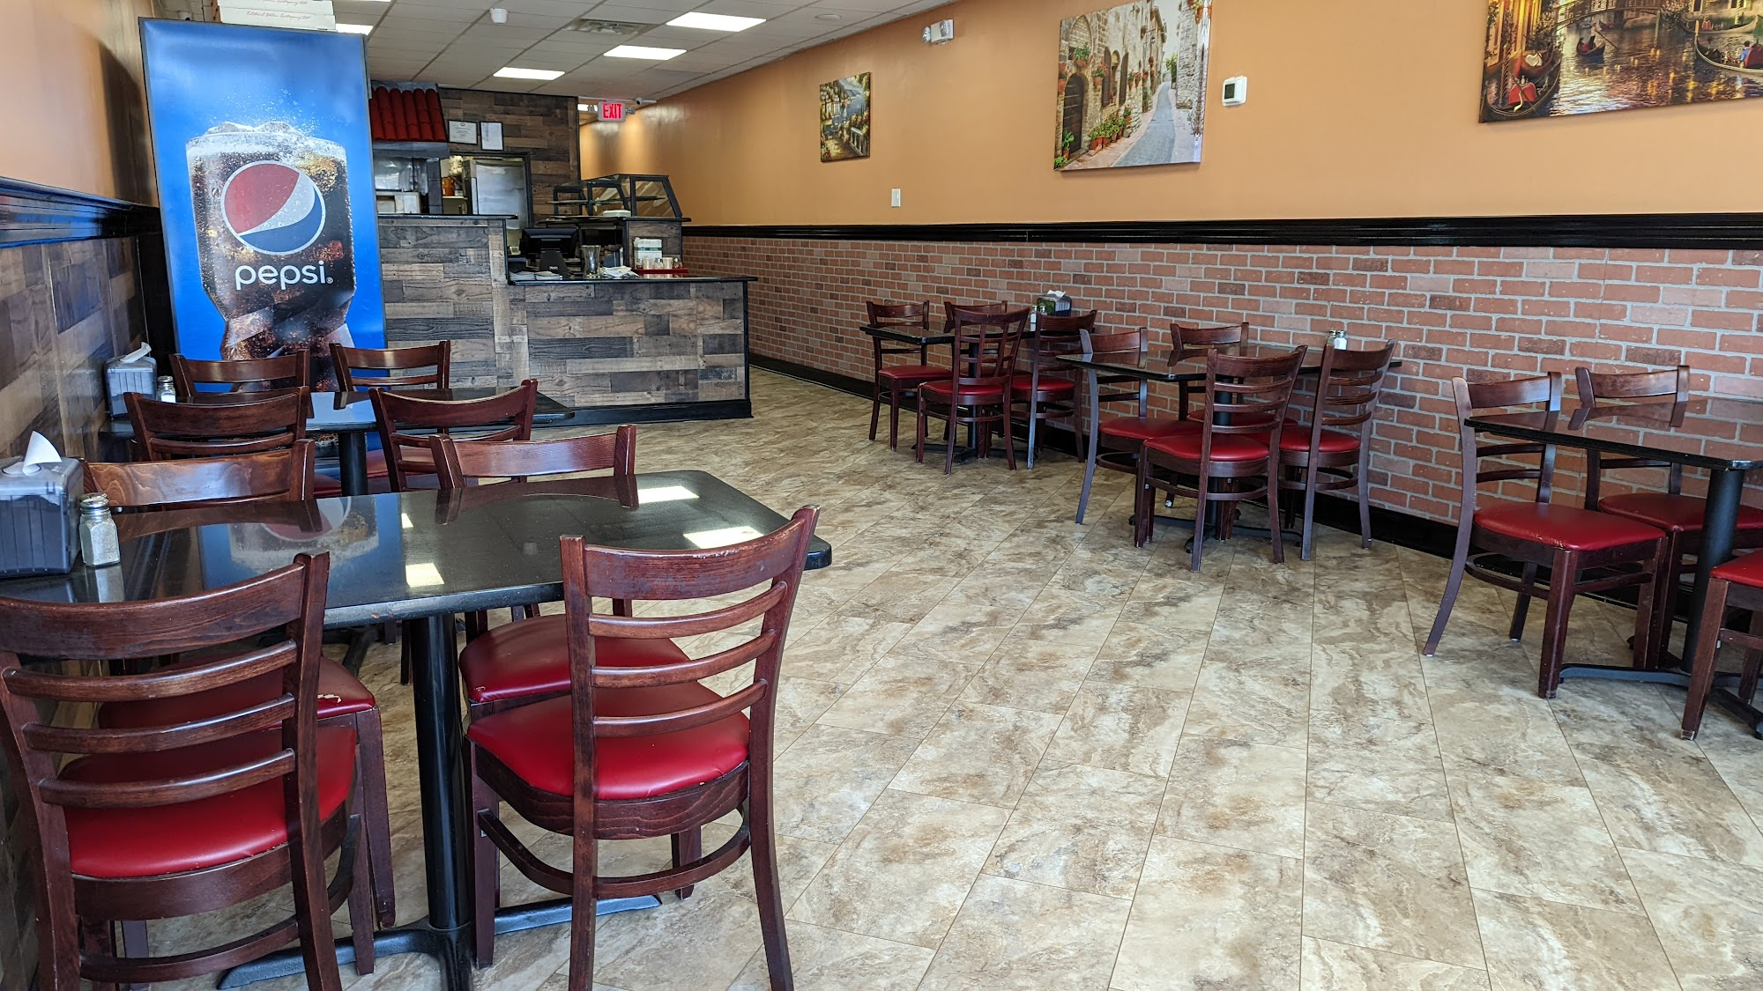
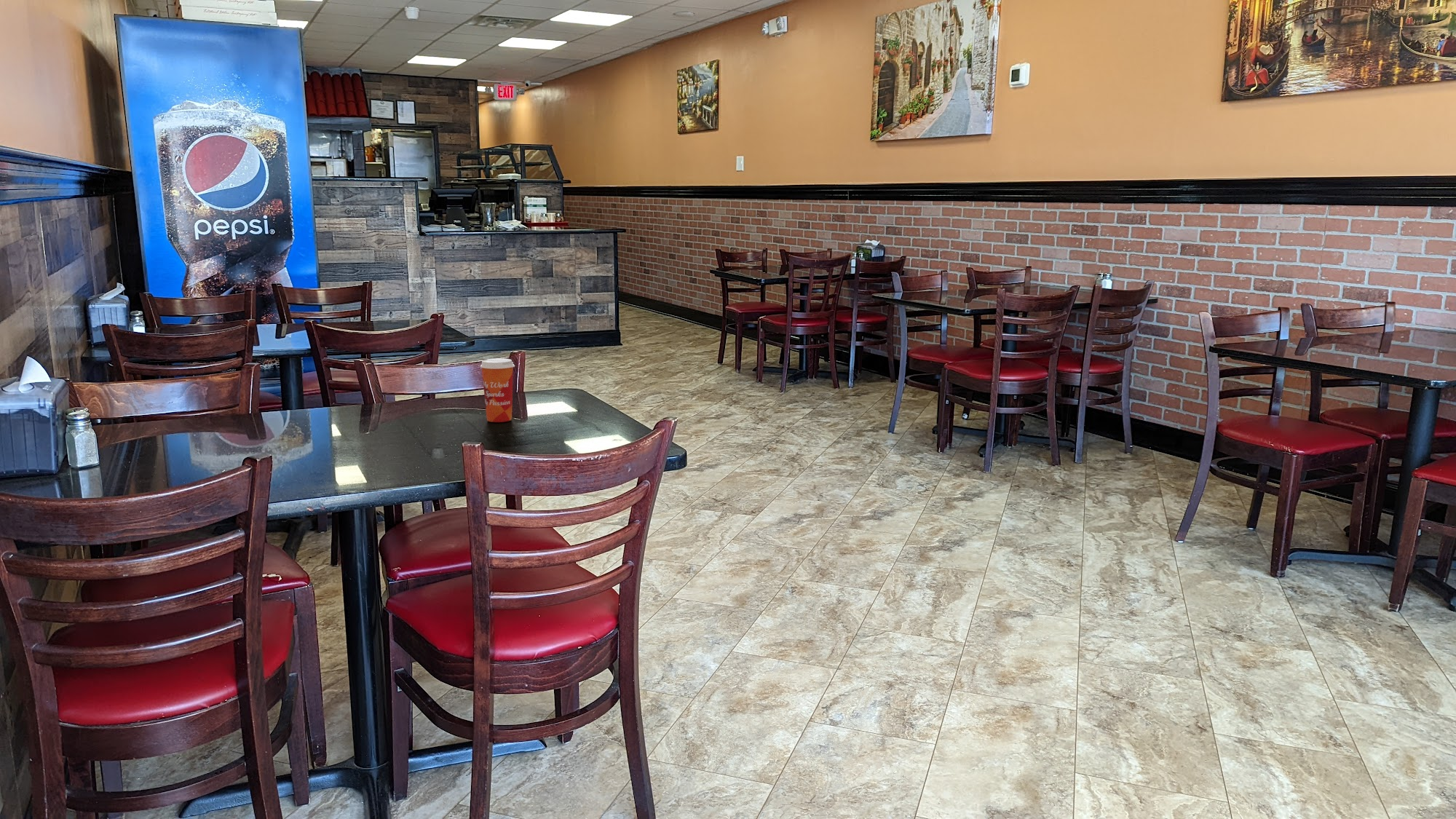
+ paper cup (498, 390)
